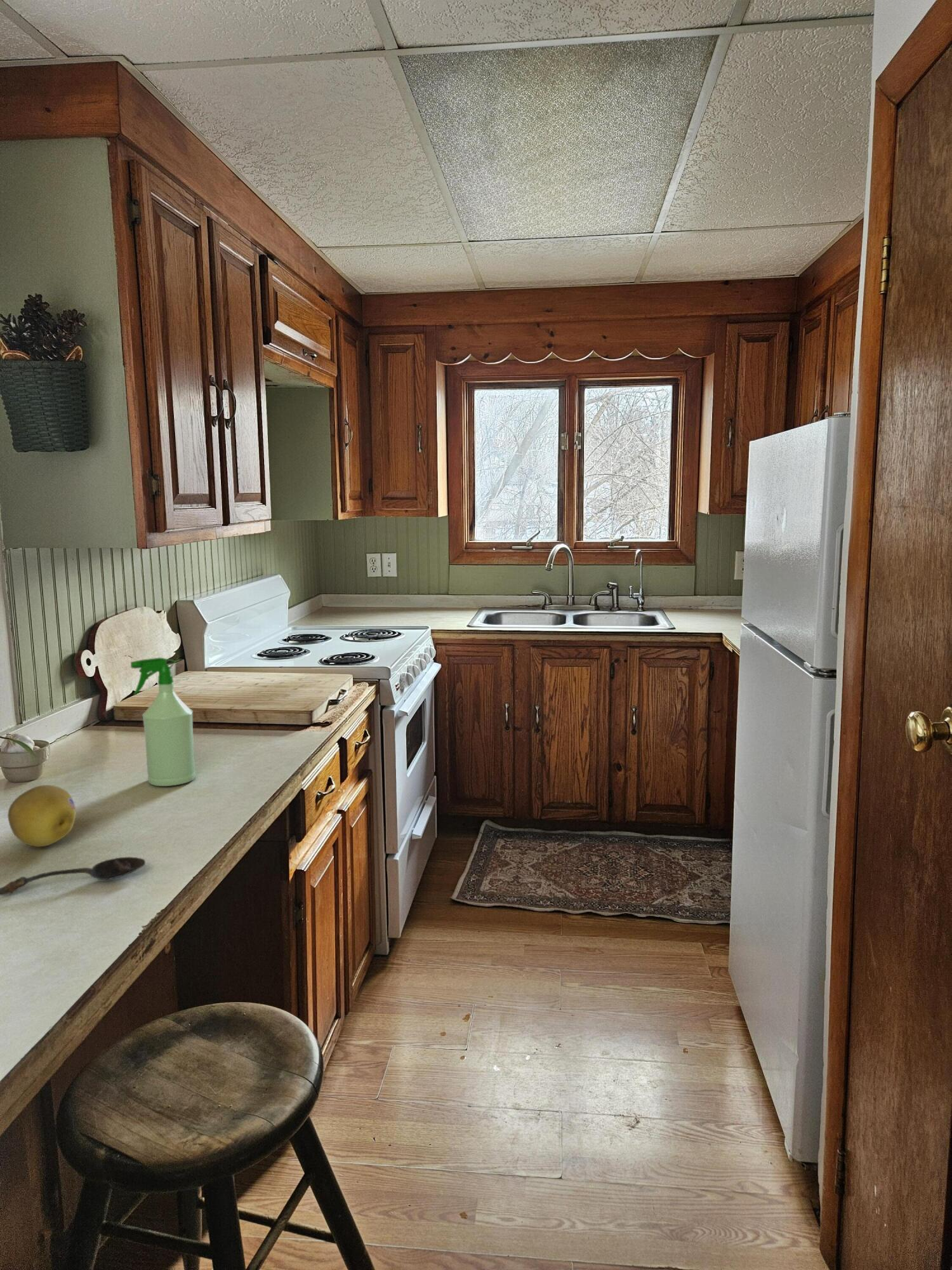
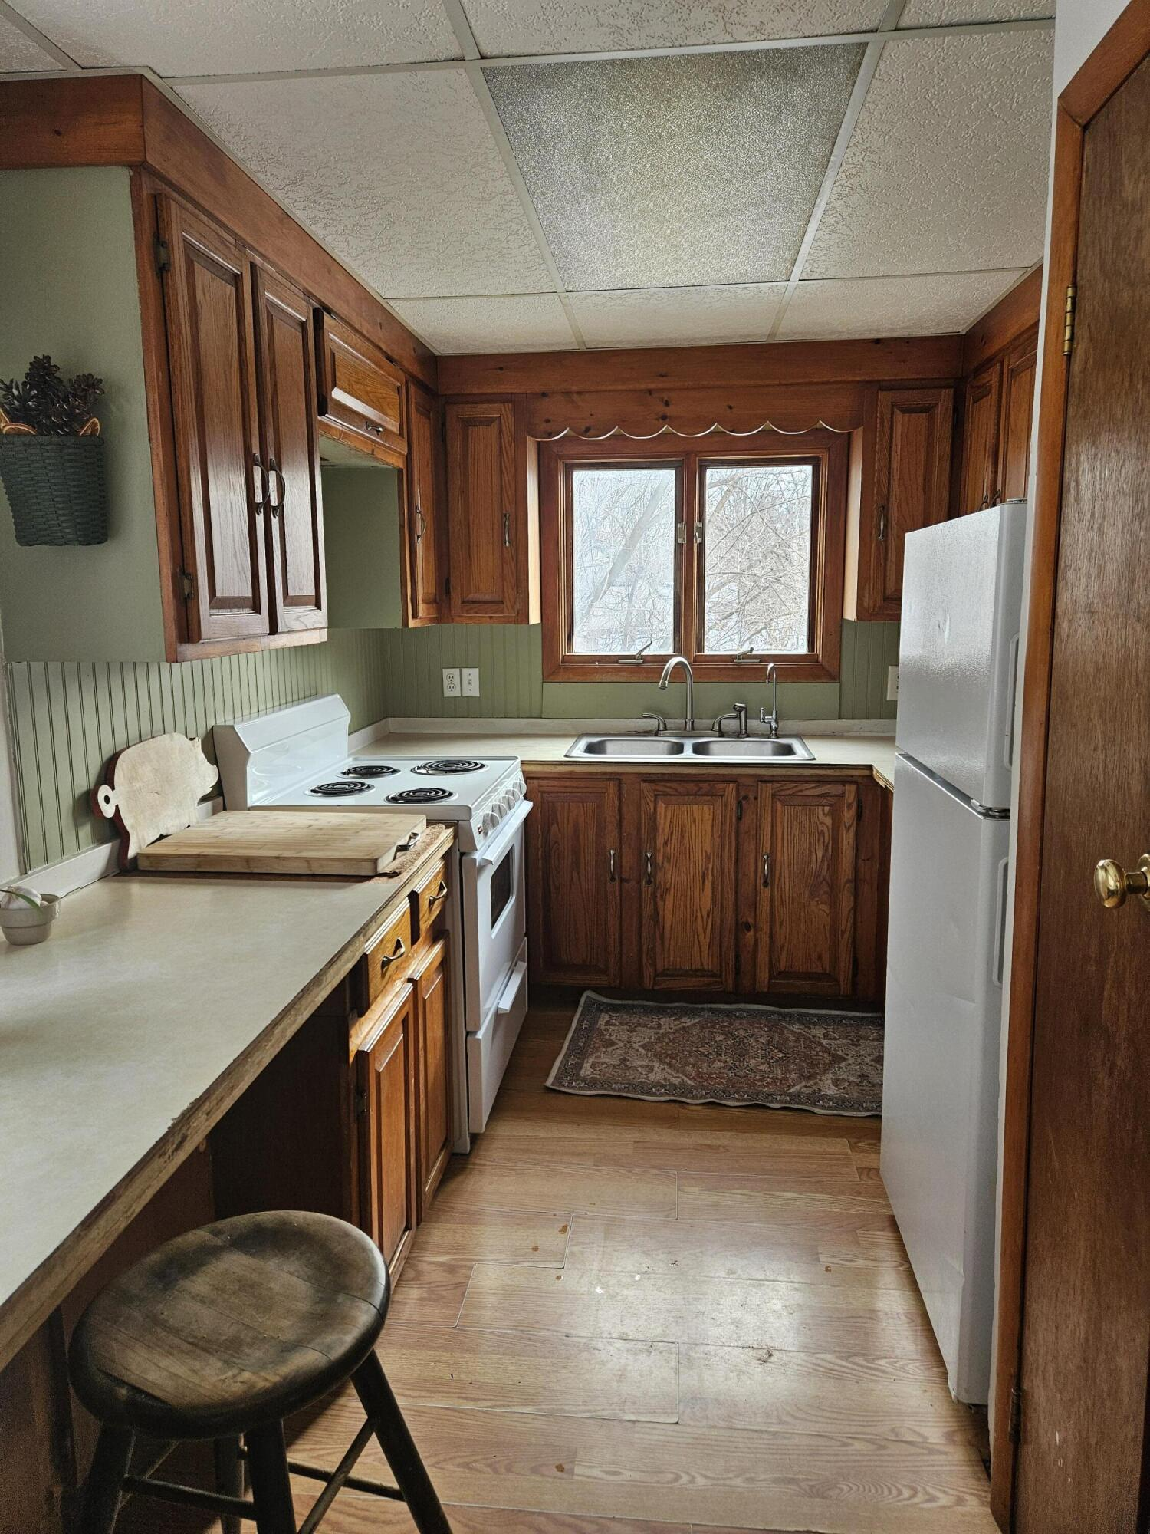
- spoon (73, 873)
- spray bottle (168, 719)
- fruit (43, 815)
